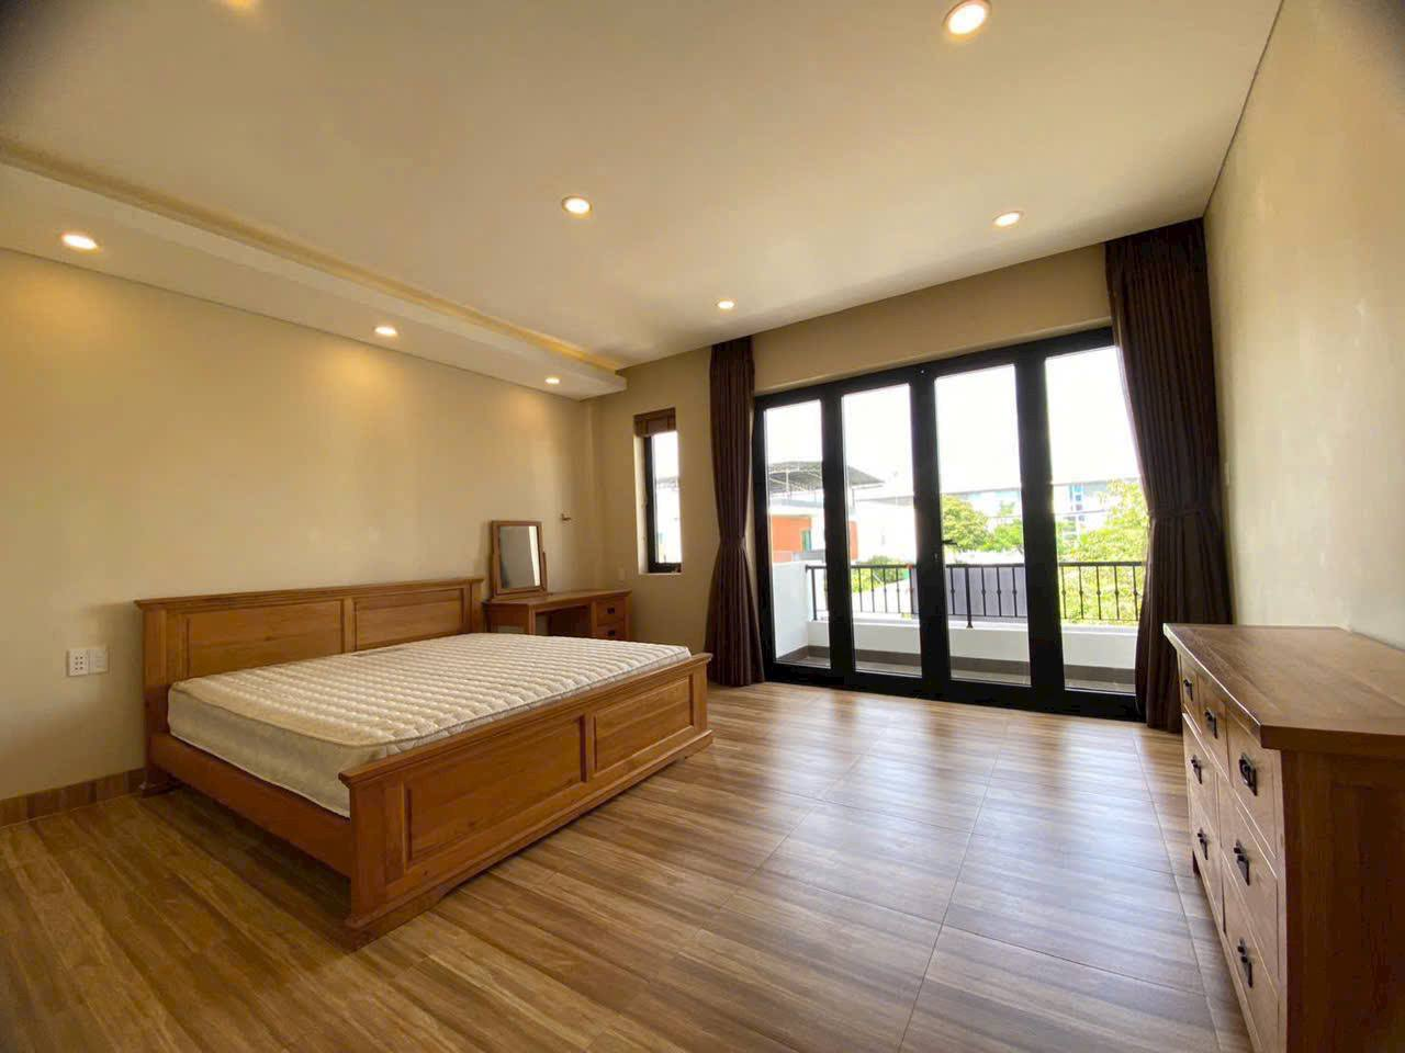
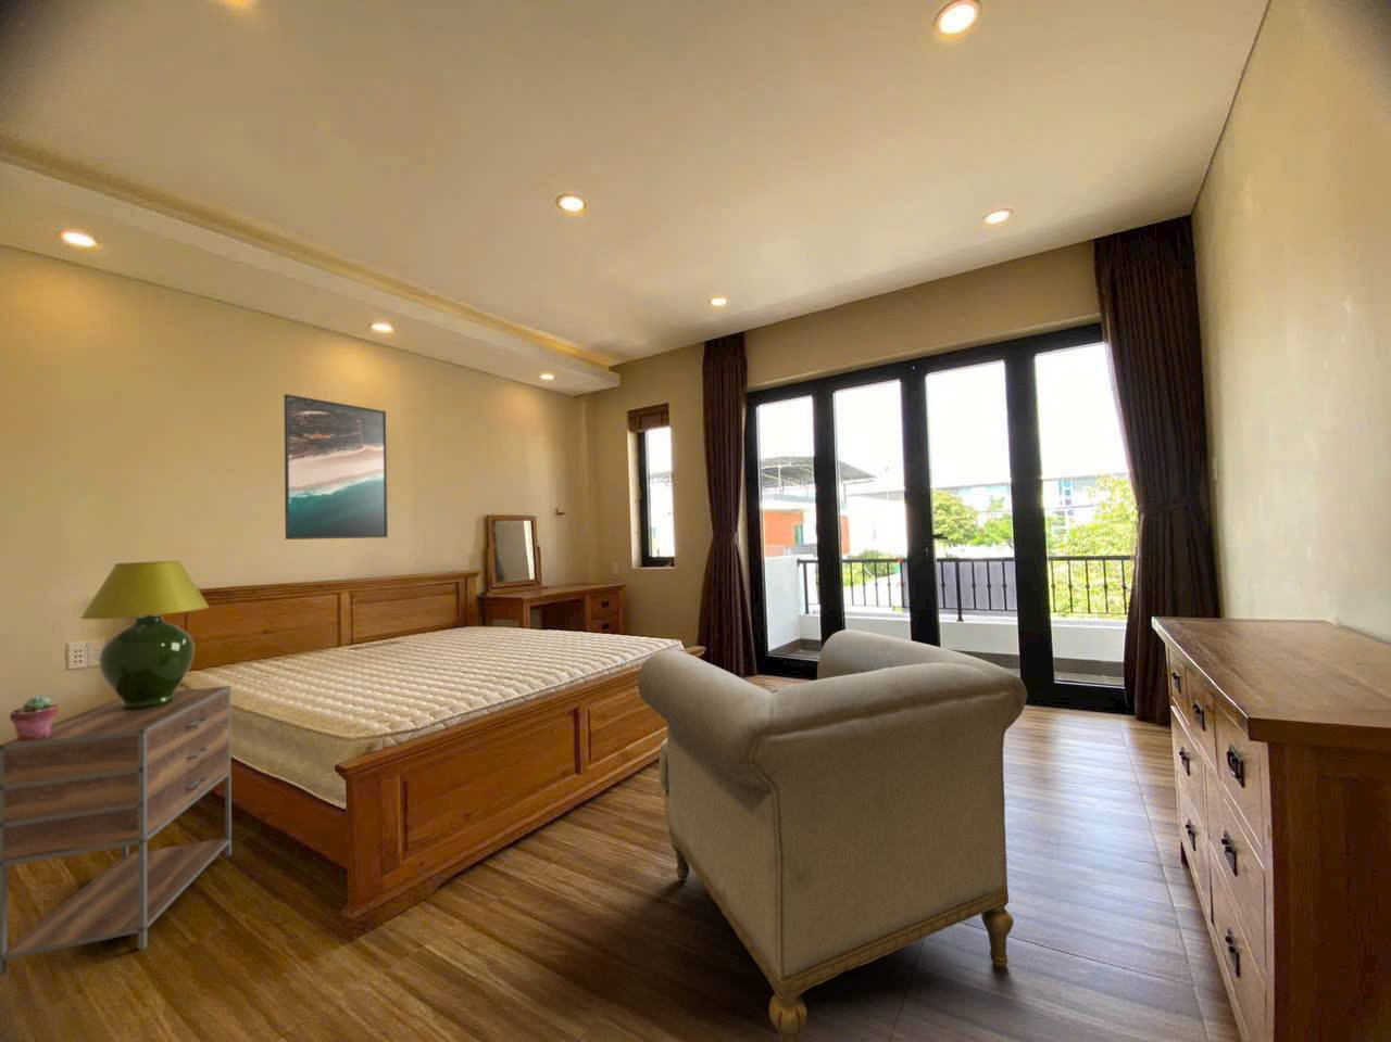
+ armchair (806, 778)
+ table lamp (148, 632)
+ potted succulent (35, 716)
+ nightstand (138, 808)
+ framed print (340, 470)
